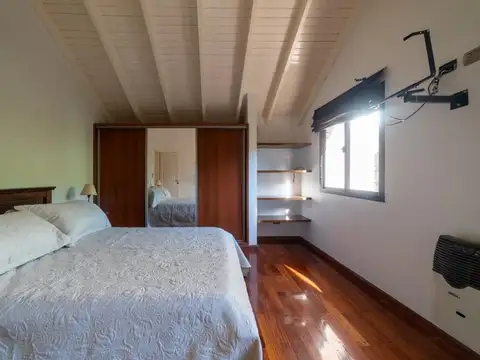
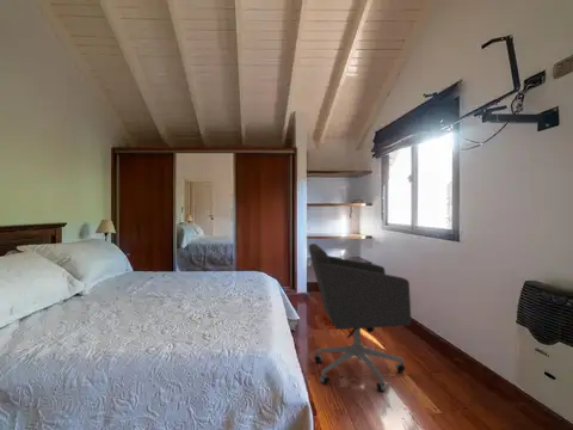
+ office chair (355, 308)
